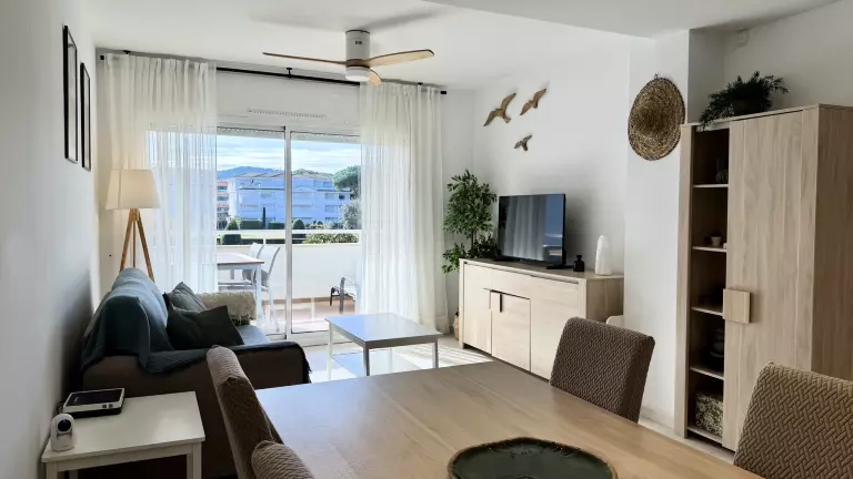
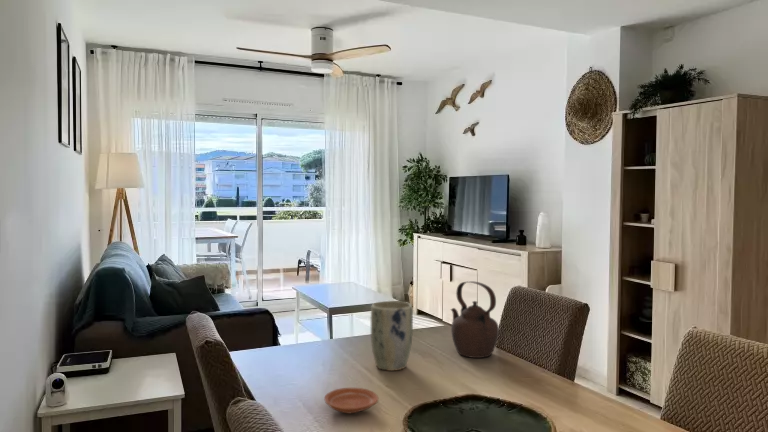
+ teapot (470, 316)
+ plant pot (391, 335)
+ plate (351, 403)
